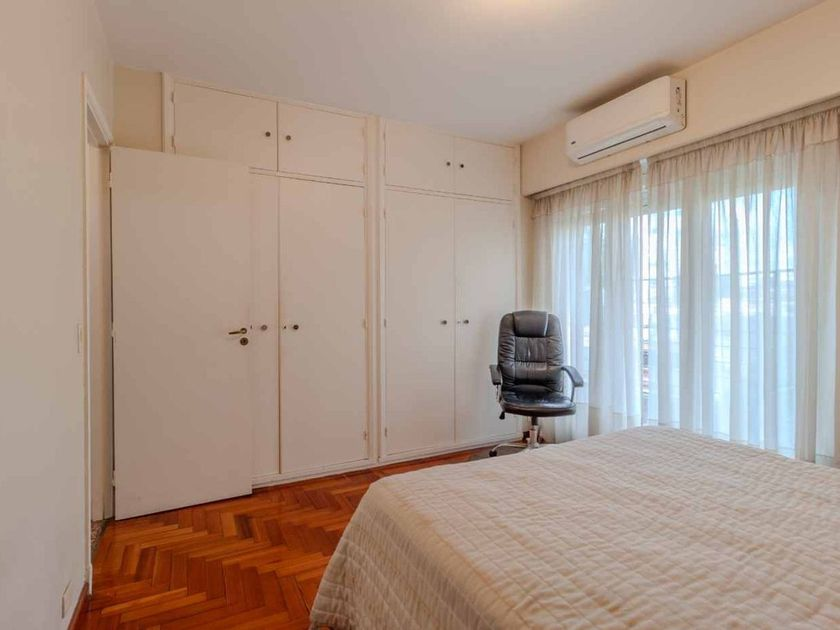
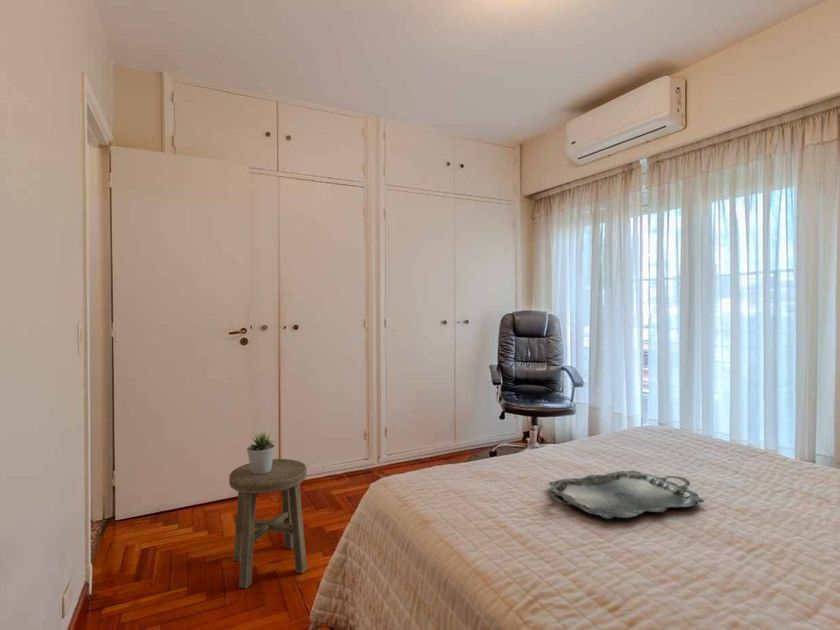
+ serving tray (622, 492)
+ potted plant (260, 450)
+ stool (271, 519)
